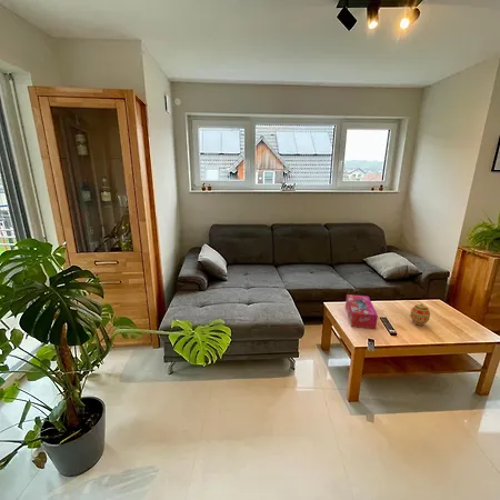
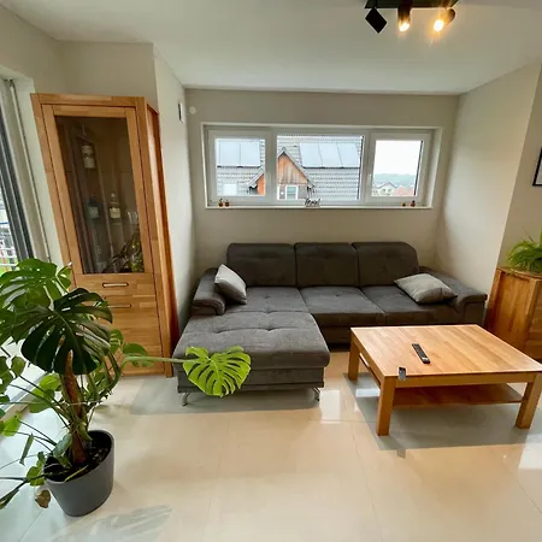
- decorative egg (420, 313)
- tissue box (360, 310)
